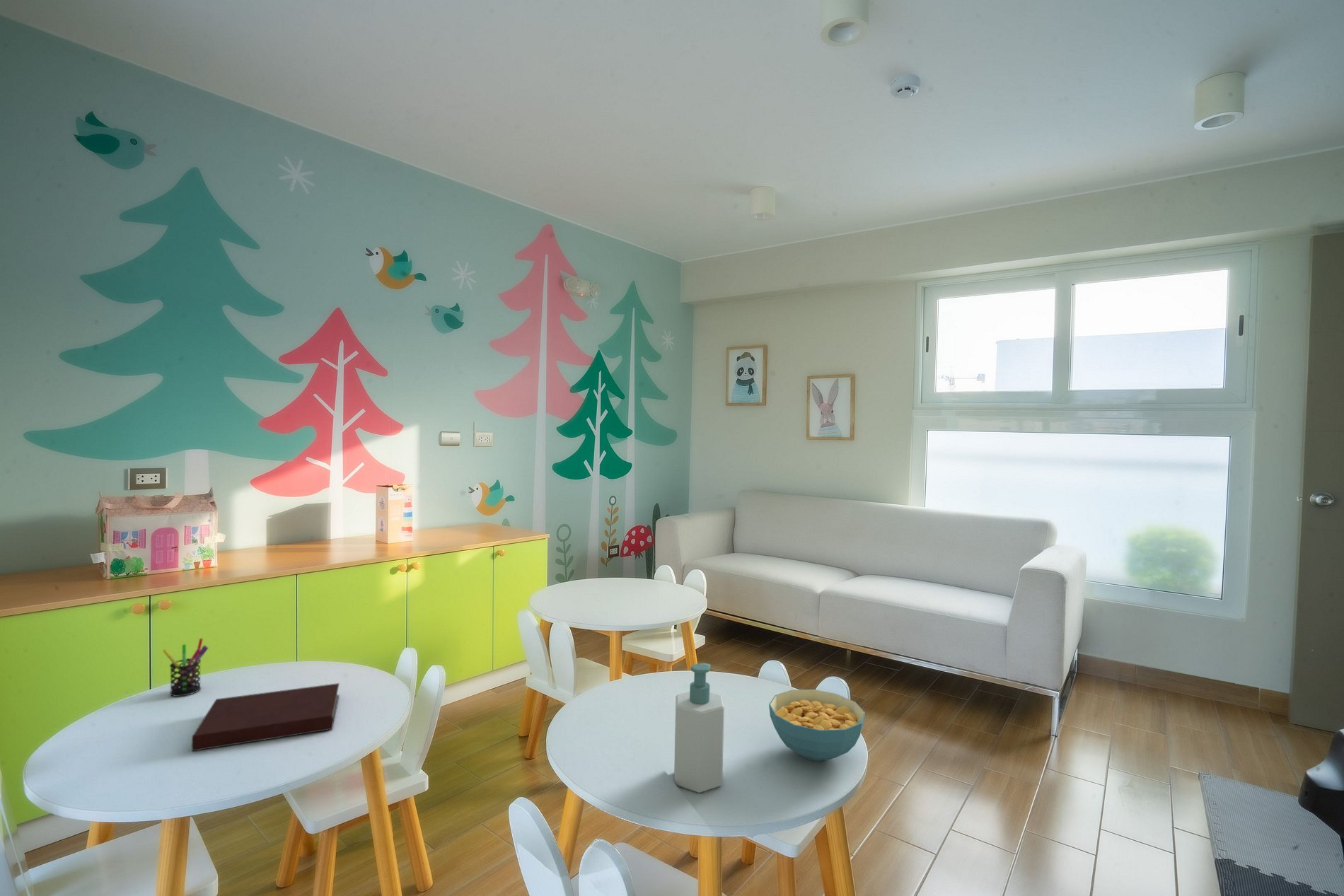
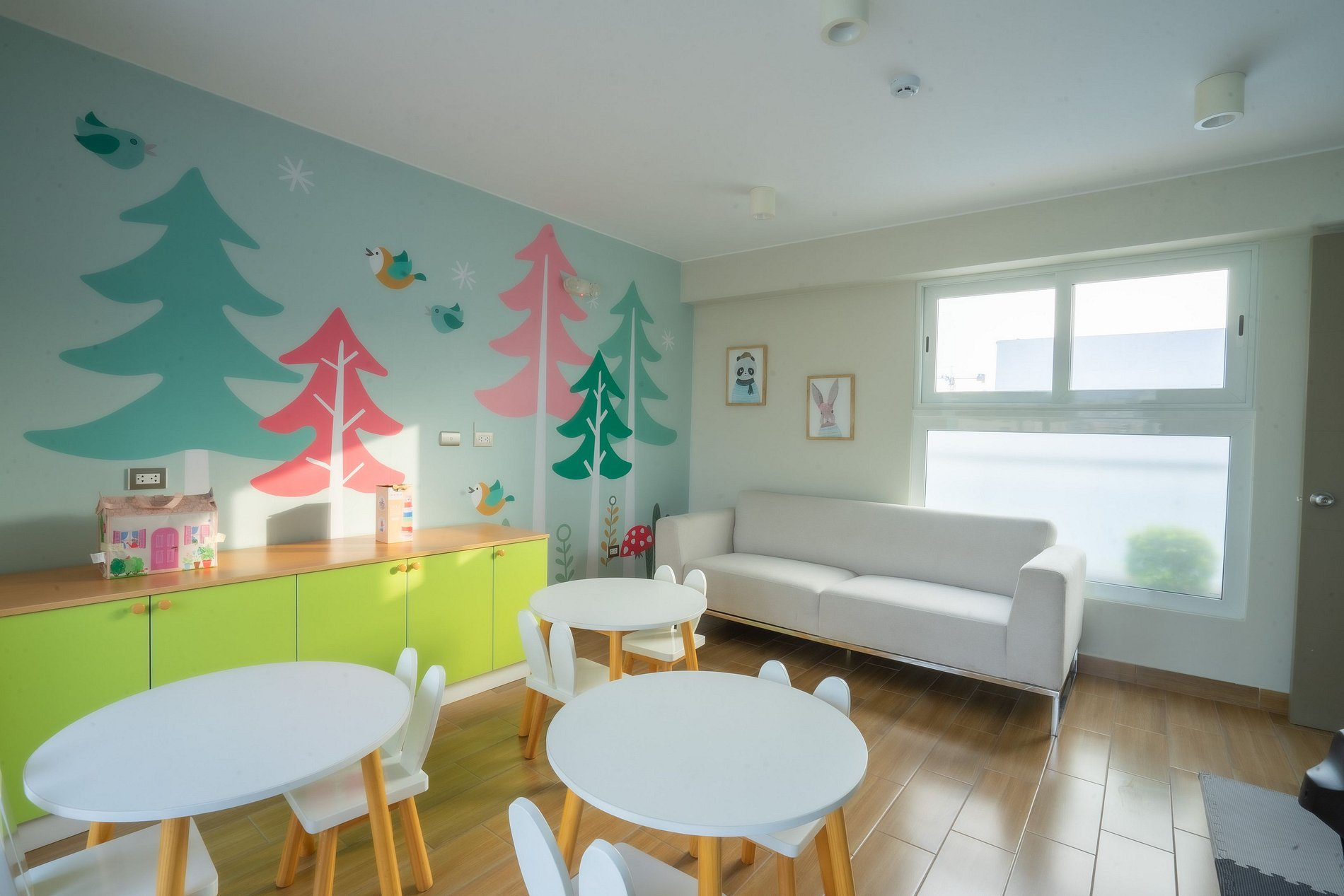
- cereal bowl (816, 731)
- soap bottle (699, 722)
- pen holder (187, 665)
- notebook (272, 714)
